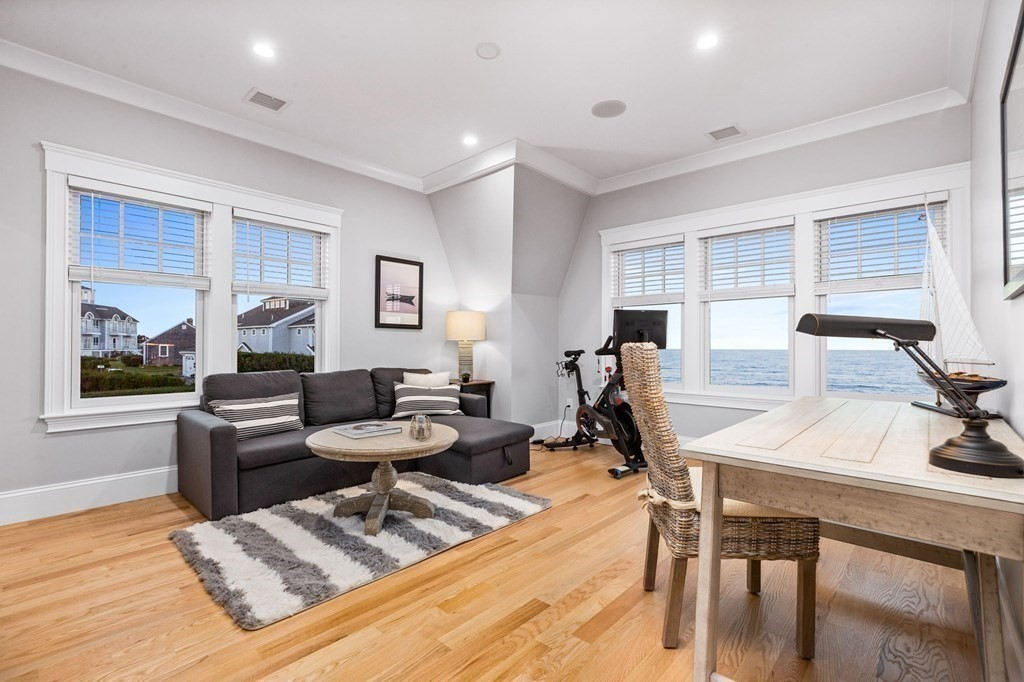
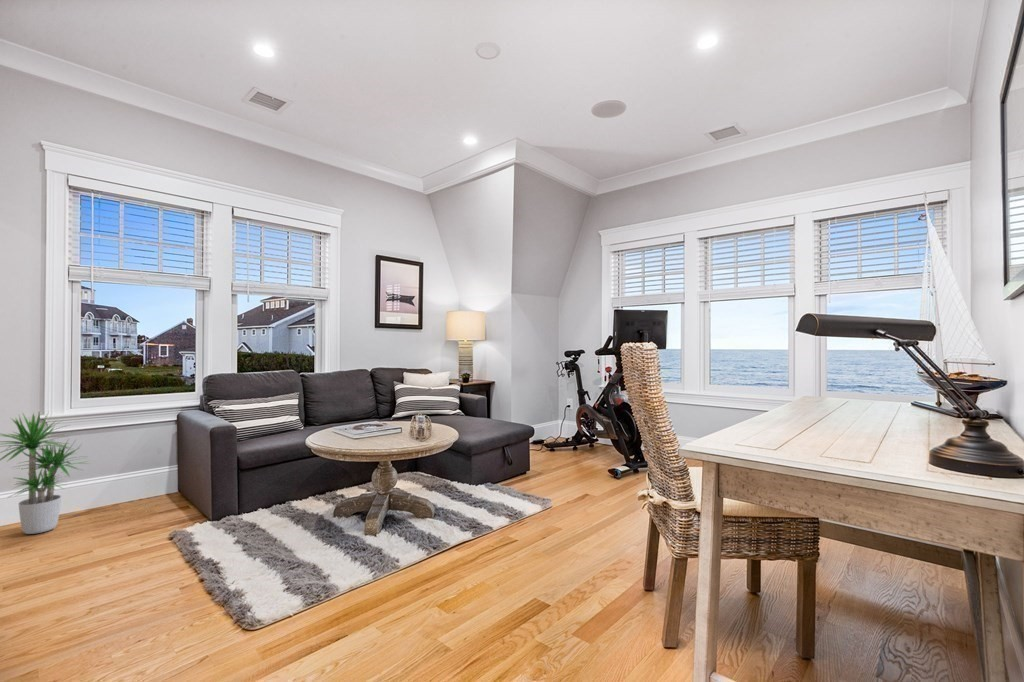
+ potted plant (41, 470)
